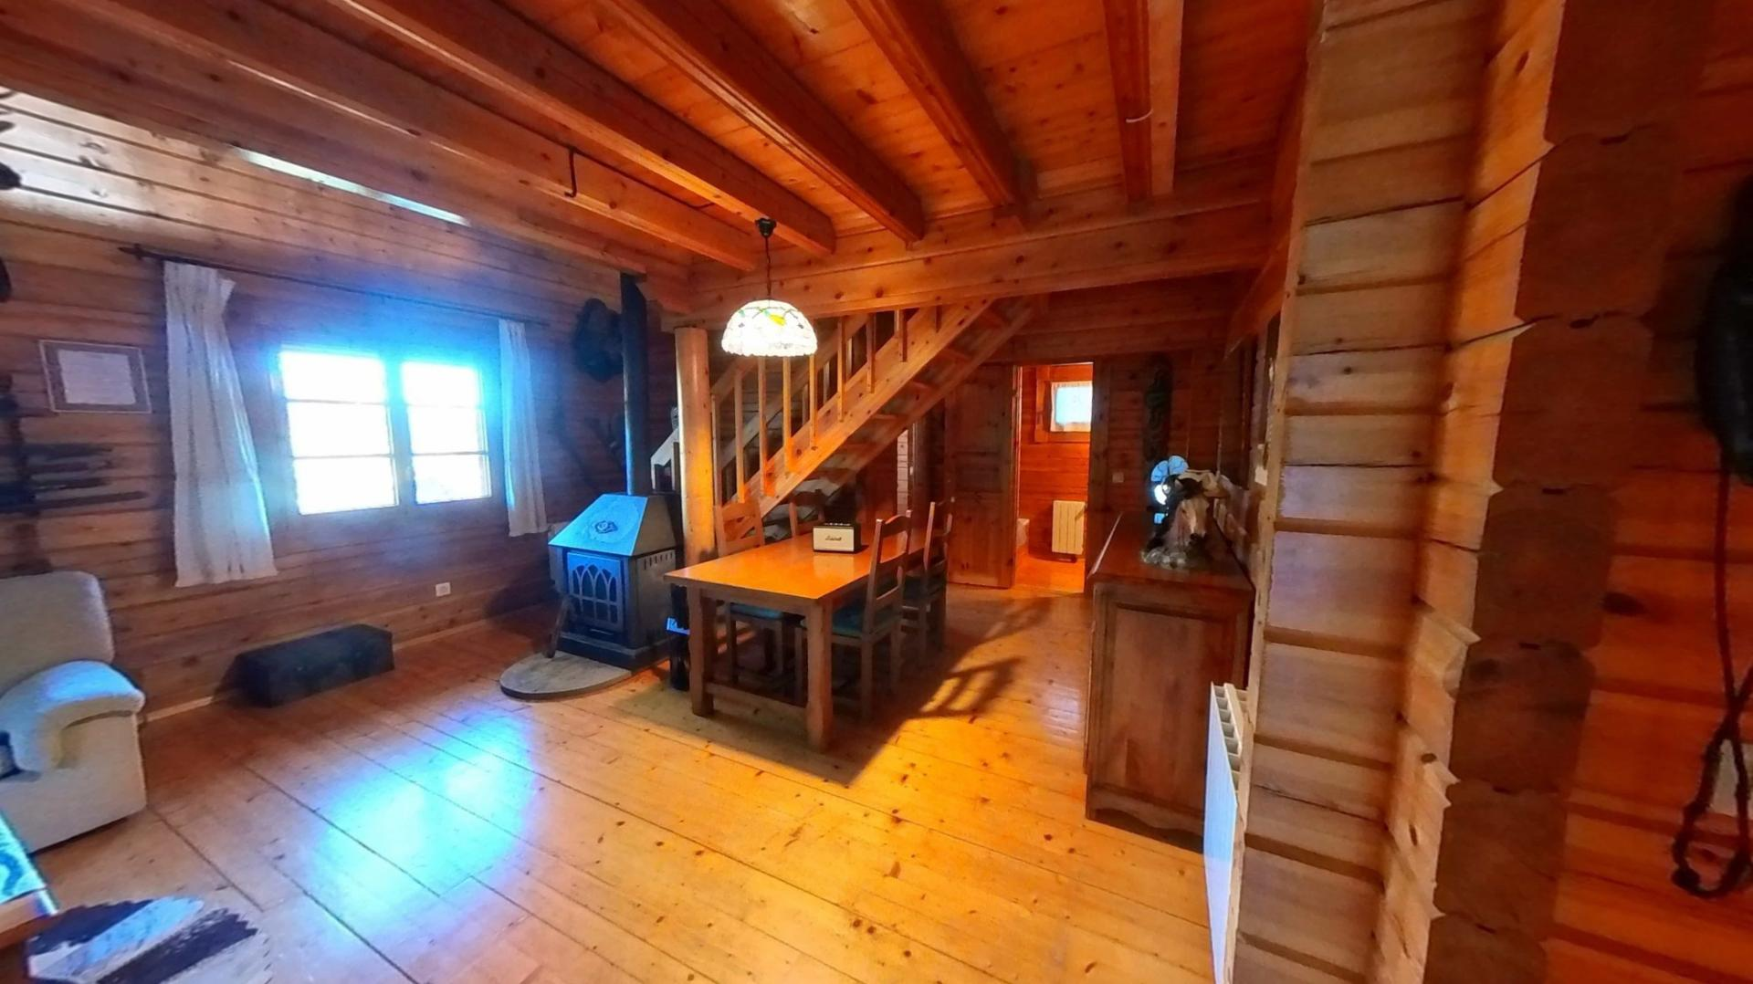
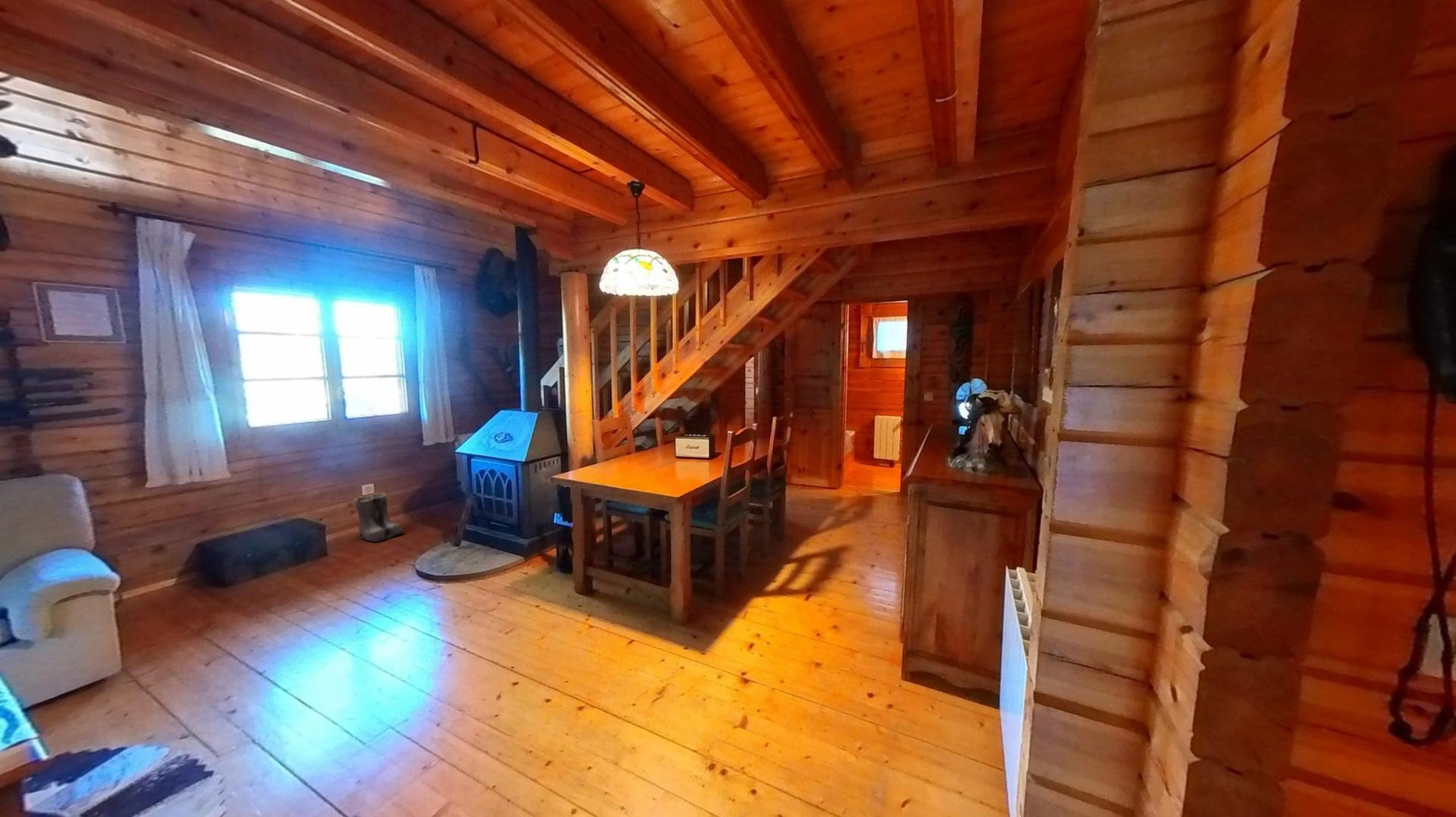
+ boots (377, 515)
